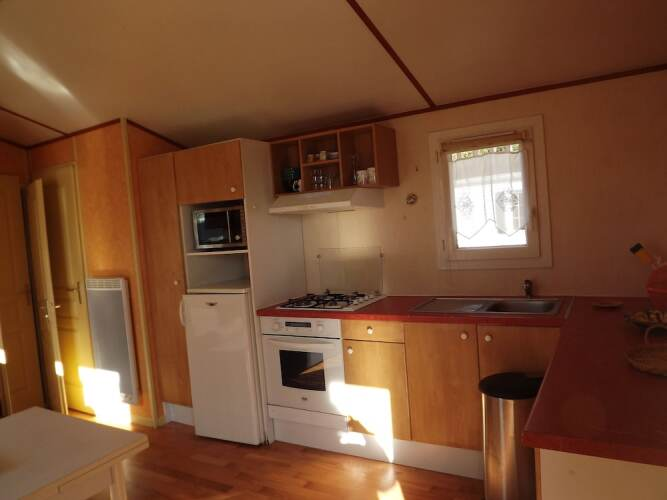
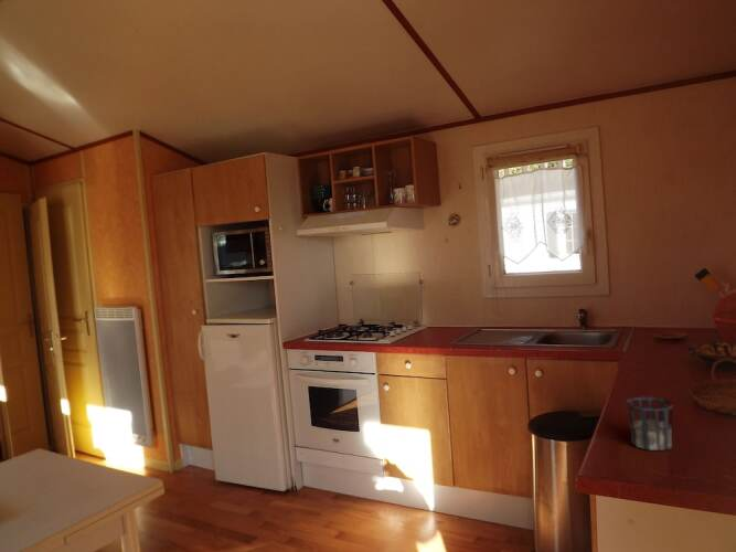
+ cup (650, 423)
